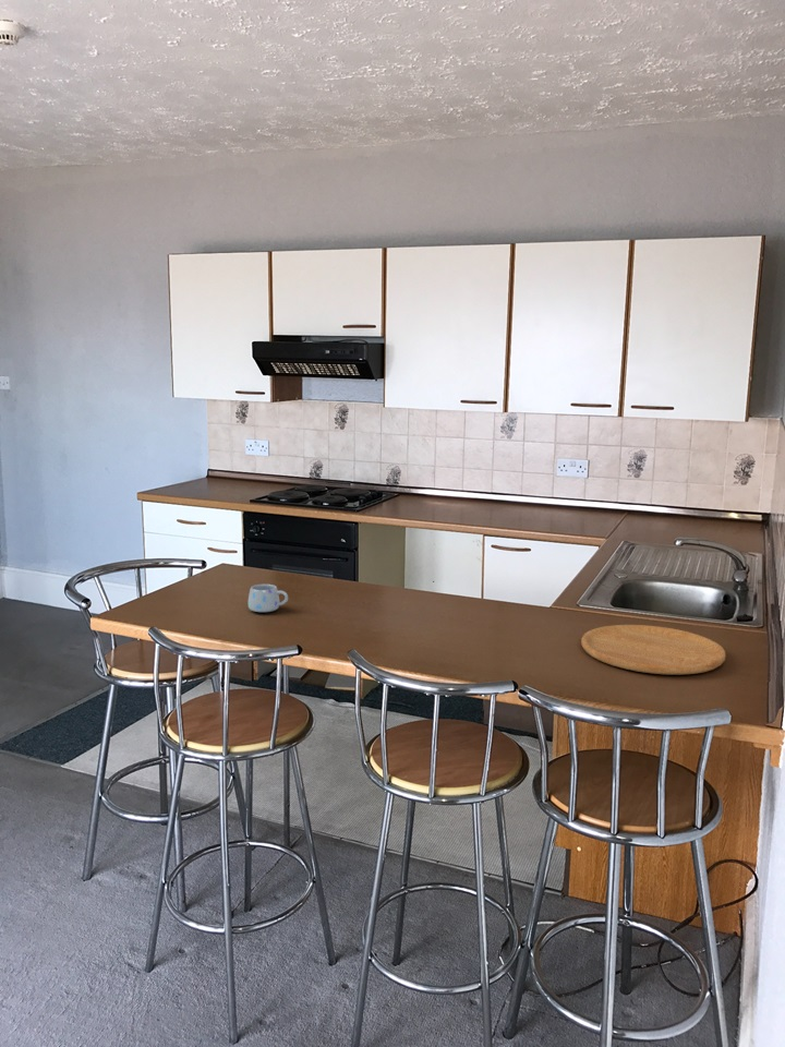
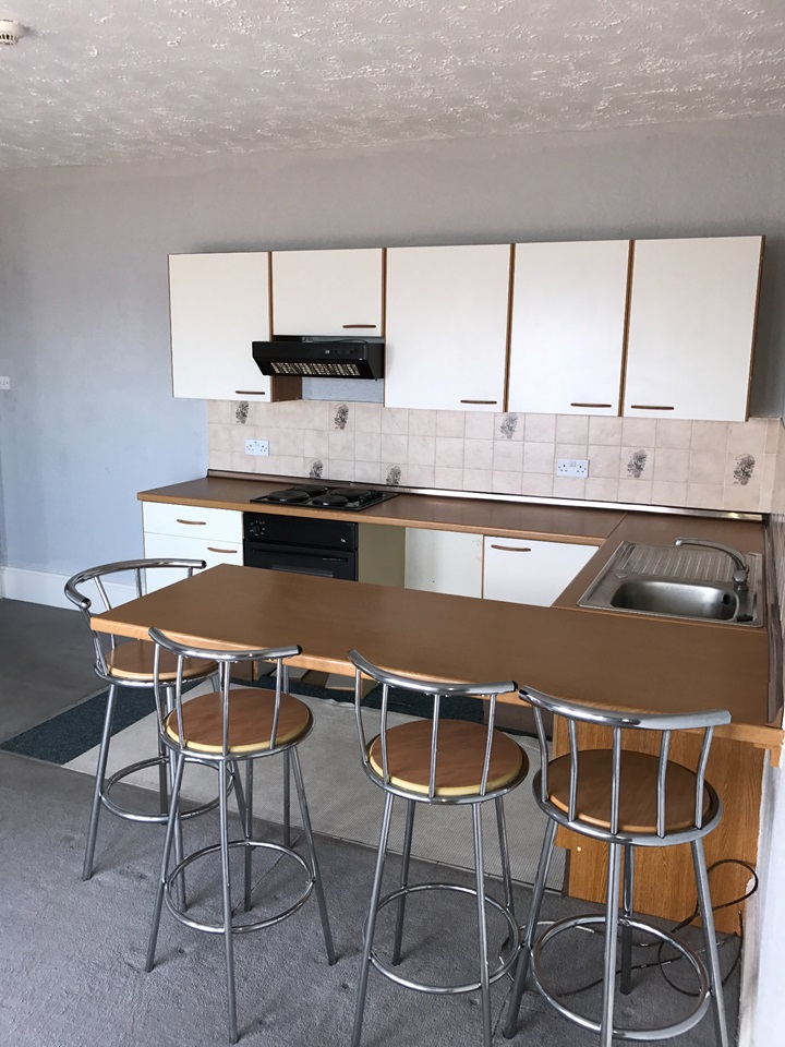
- cutting board (651, 648)
- mug (268, 599)
